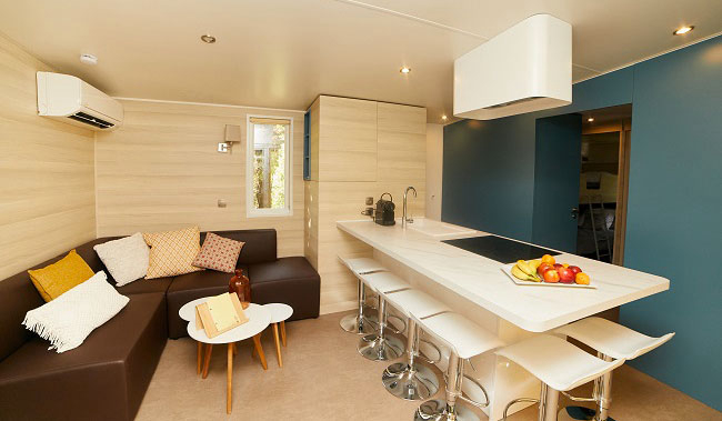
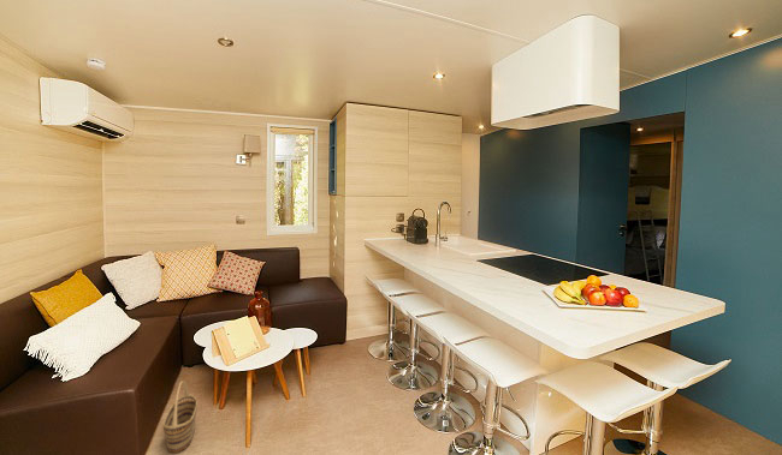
+ basket (180, 409)
